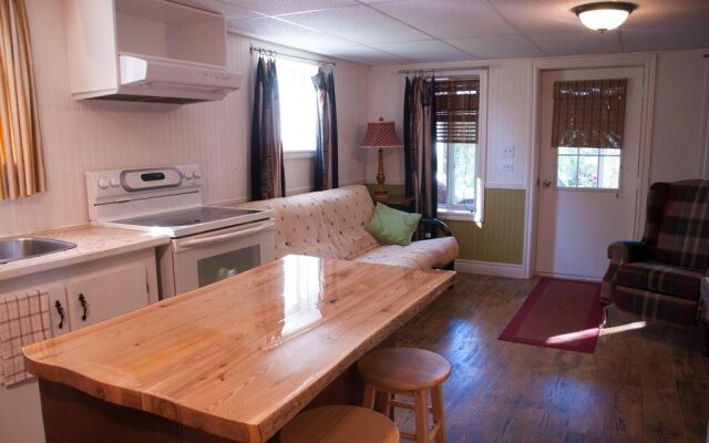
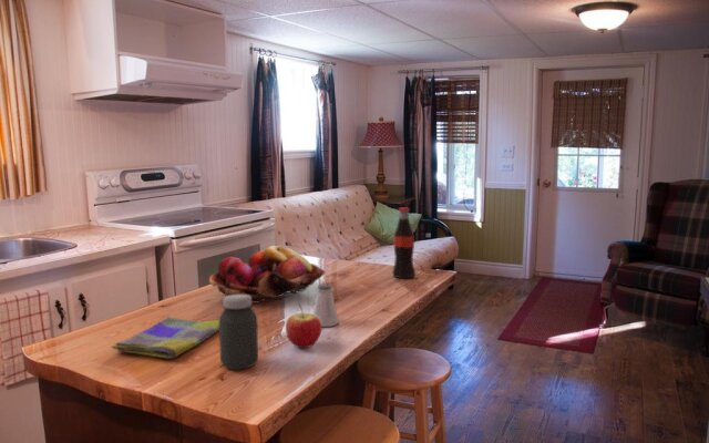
+ saltshaker (325, 303)
+ bottle (403, 241)
+ dish towel (172, 334)
+ jar (238, 331)
+ apple (304, 326)
+ fruit basket (268, 271)
